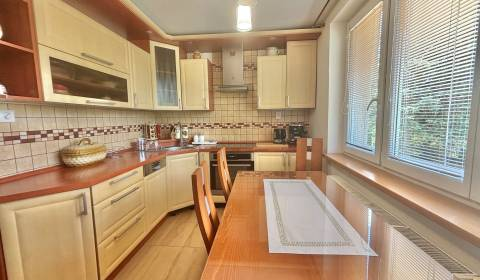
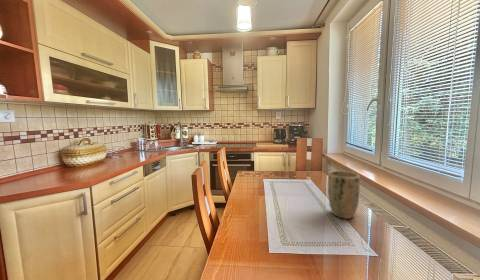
+ plant pot (343, 194)
